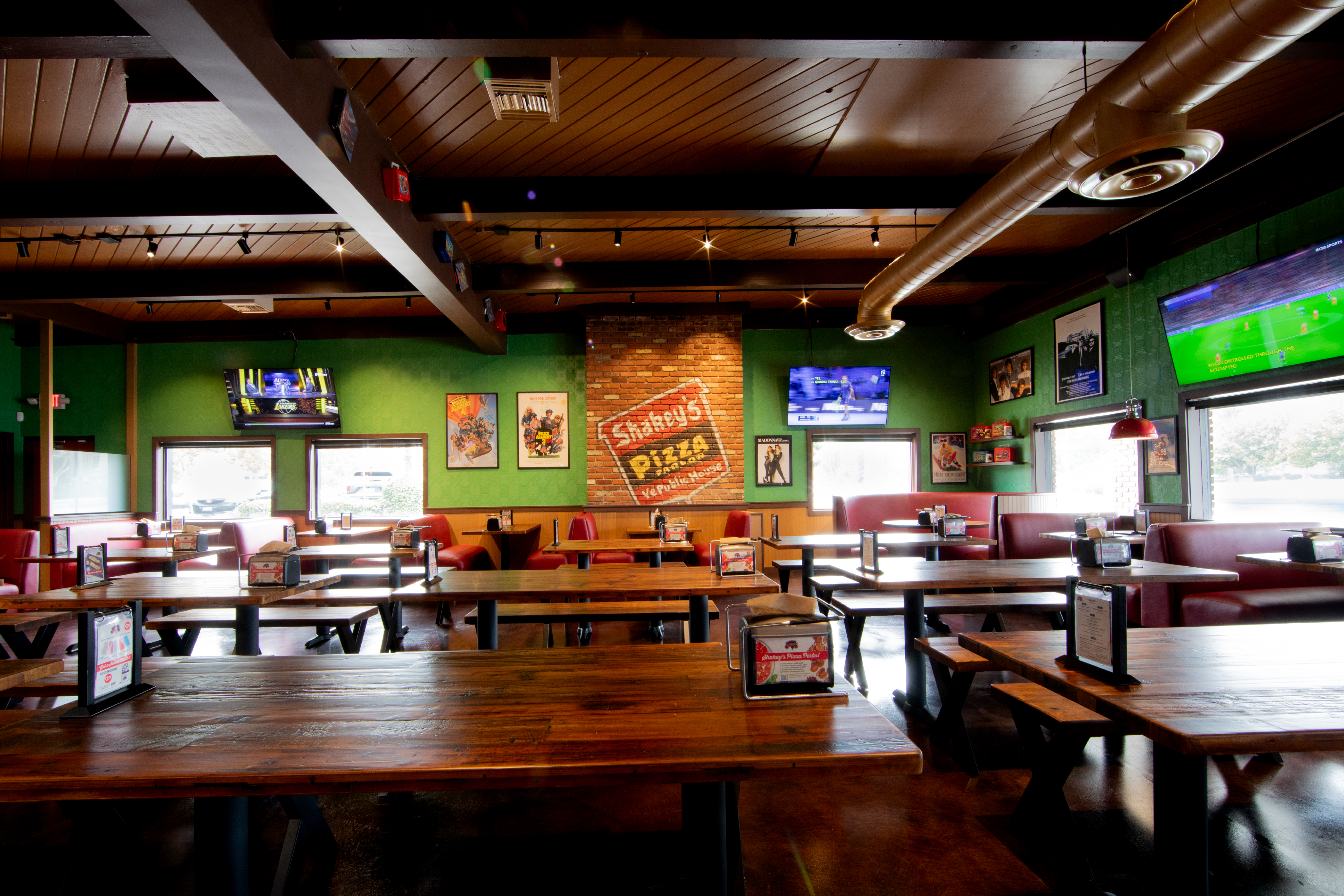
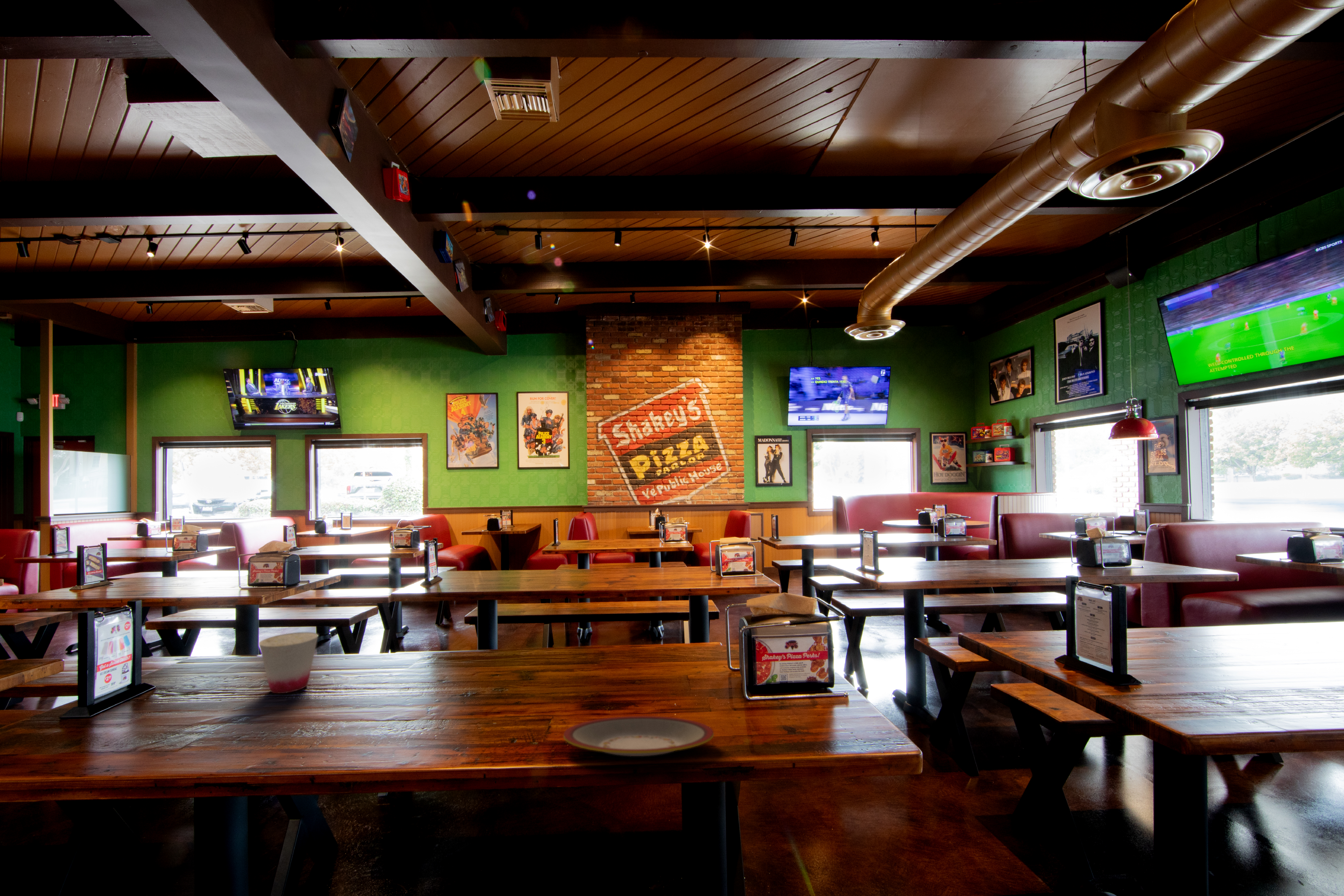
+ cup (289, 663)
+ plate (639, 739)
